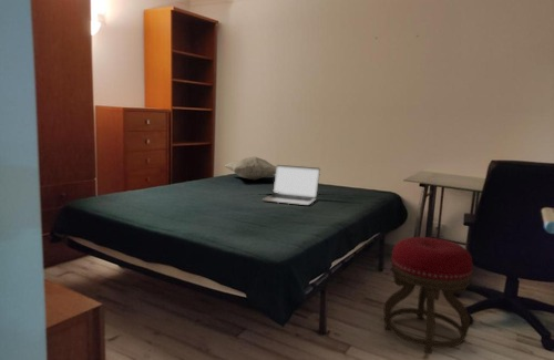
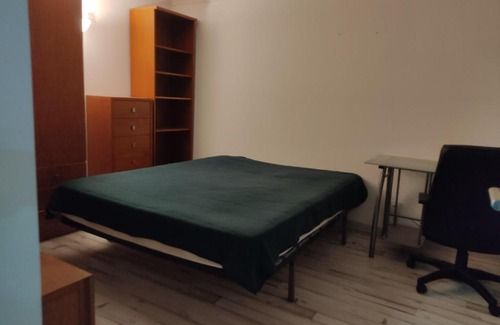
- laptop (291, 184)
- stool (428, 289)
- decorative pillow (252, 167)
